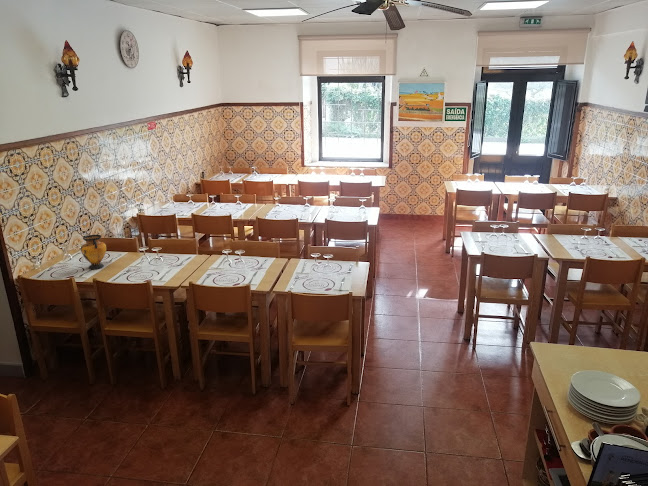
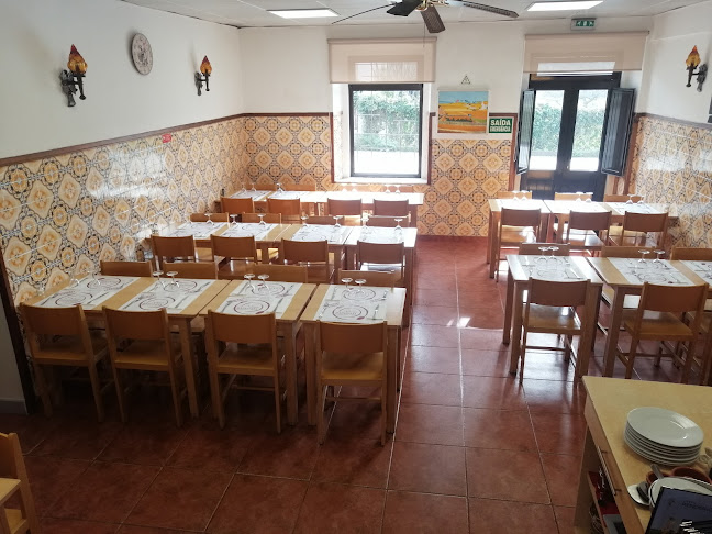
- vase (94, 251)
